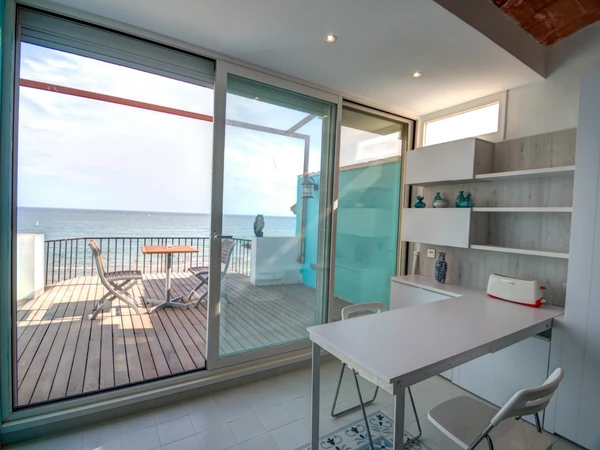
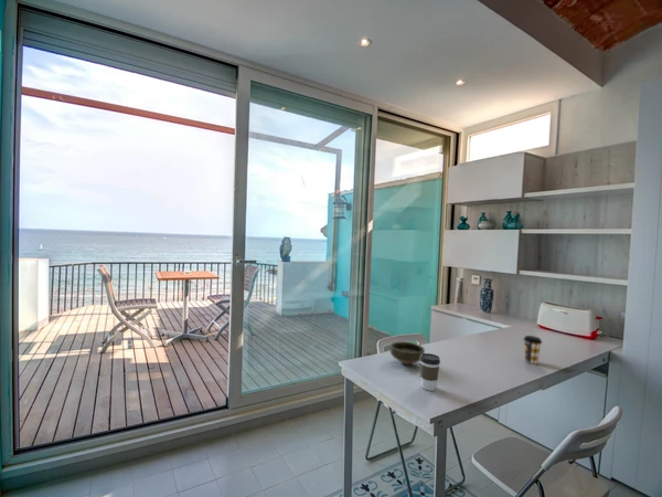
+ coffee cup (429, 371)
+ bowl (406, 355)
+ coffee cup (532, 349)
